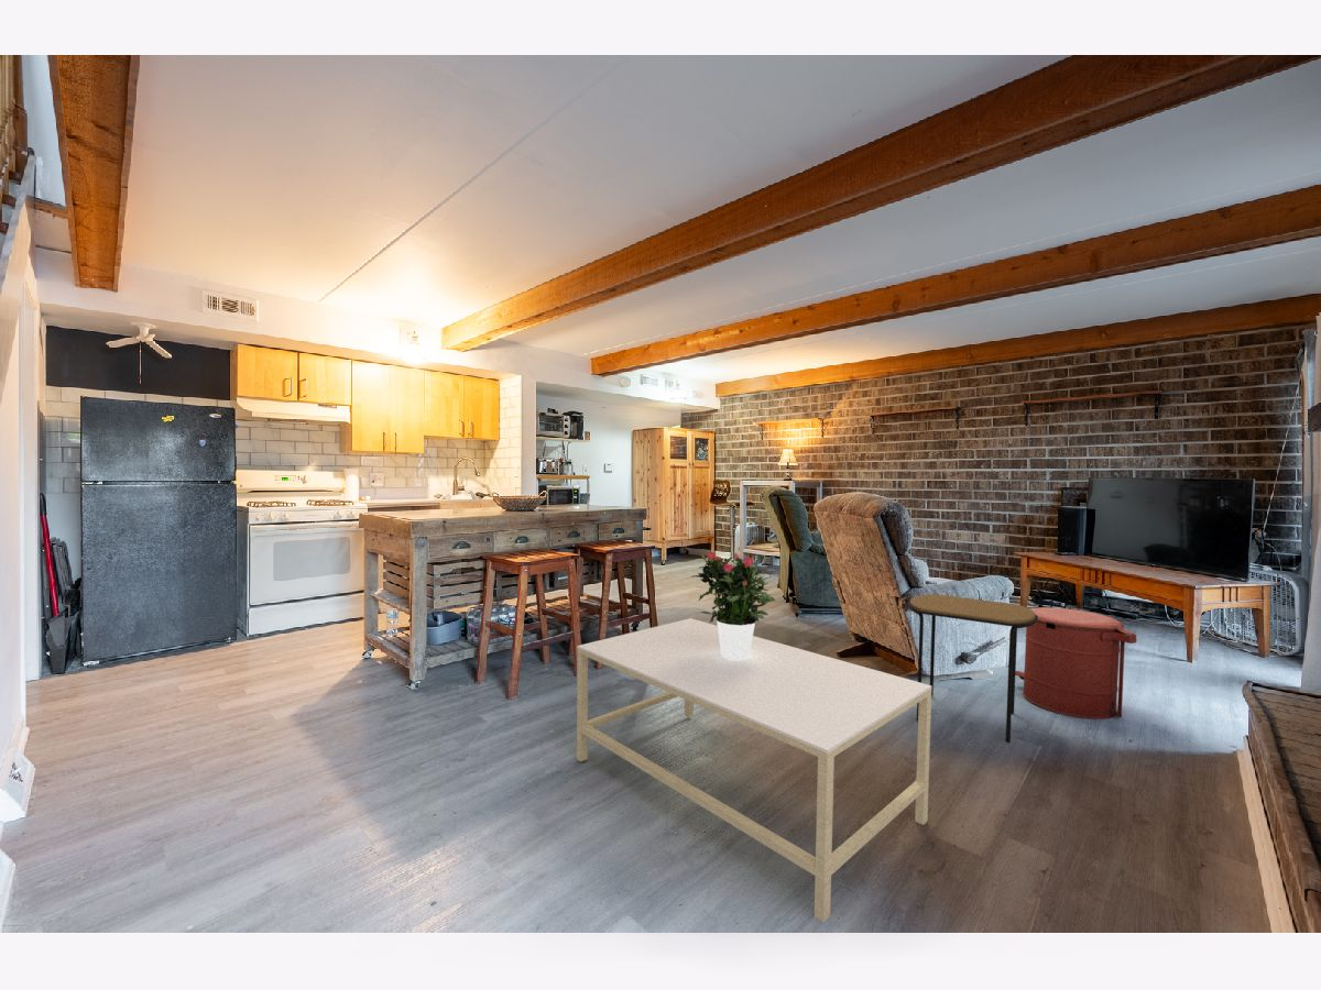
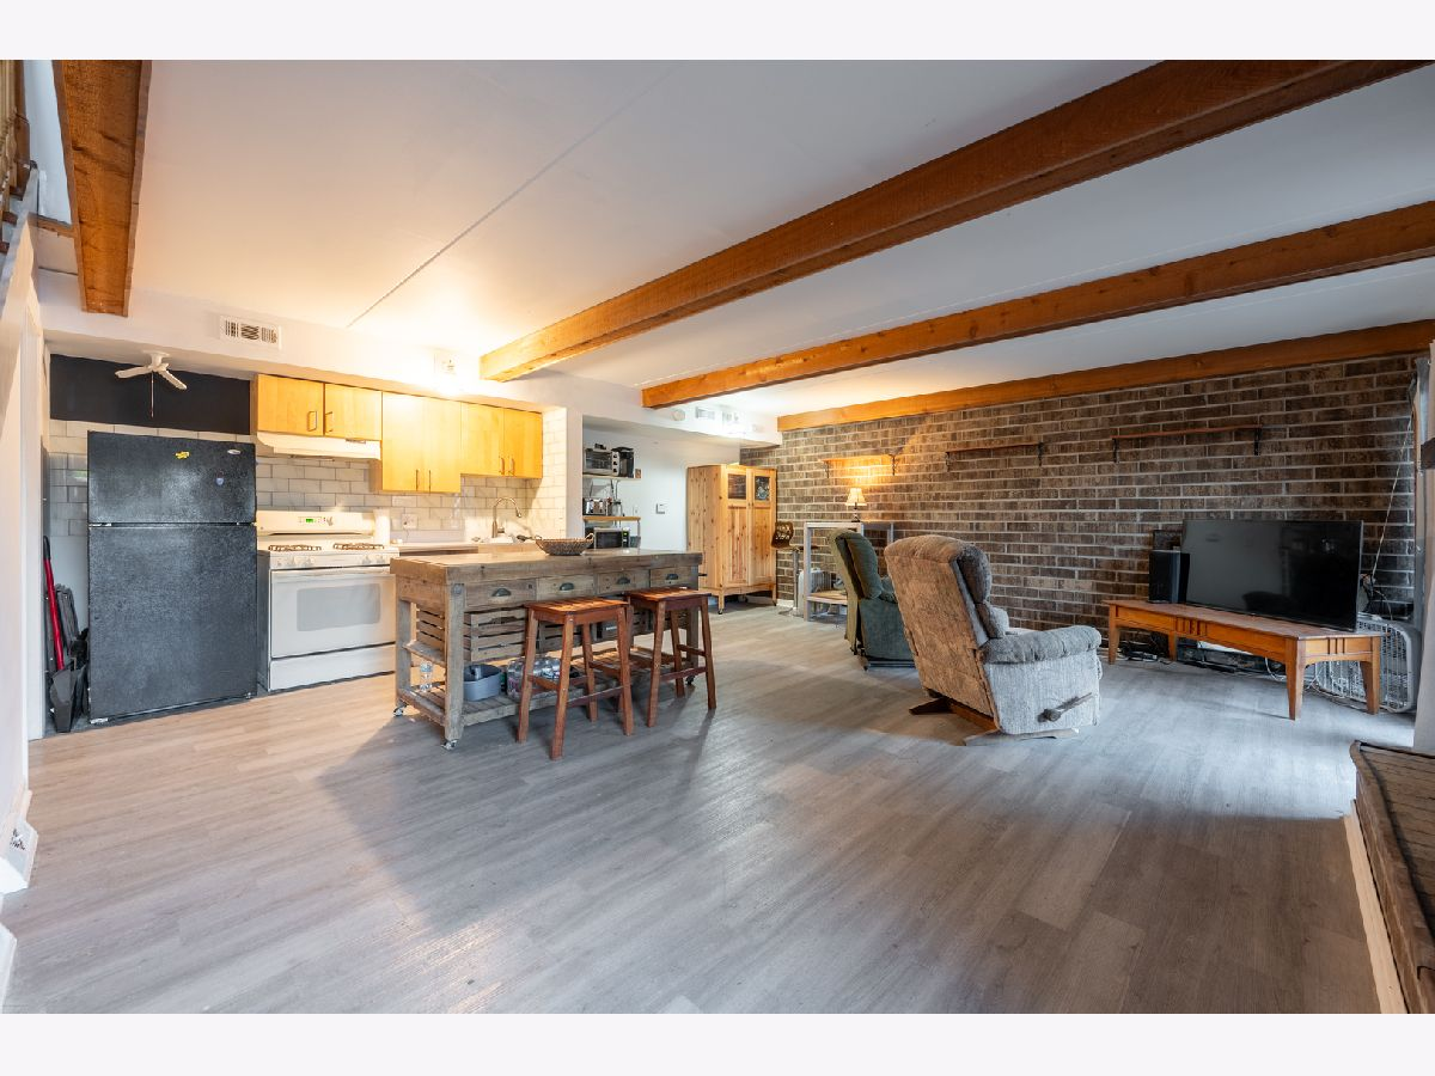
- side table (934, 661)
- coffee table (738, 722)
- trash can (1069, 658)
- potted flower (733, 603)
